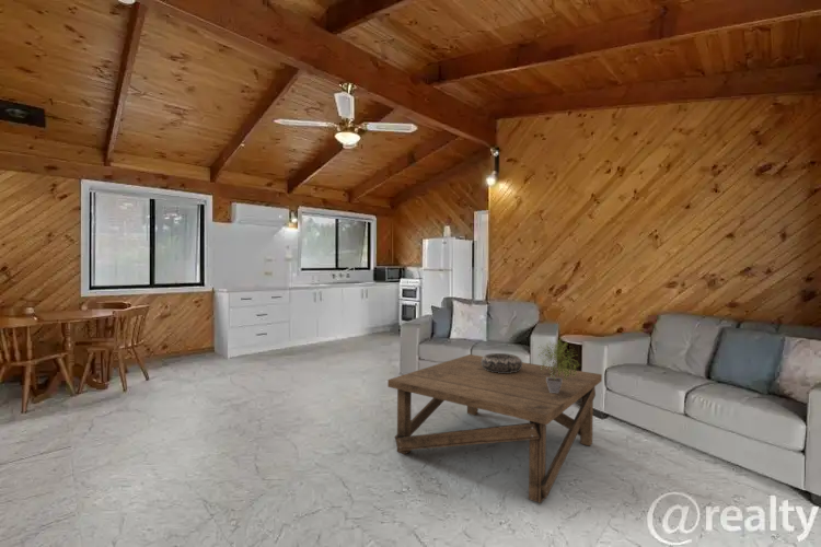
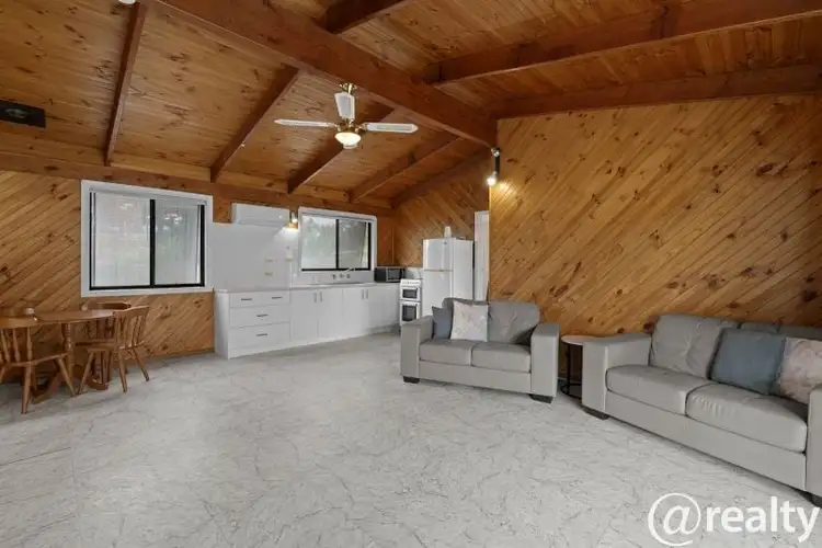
- decorative bowl (501, 362)
- coffee table (497, 411)
- potted plant (556, 362)
